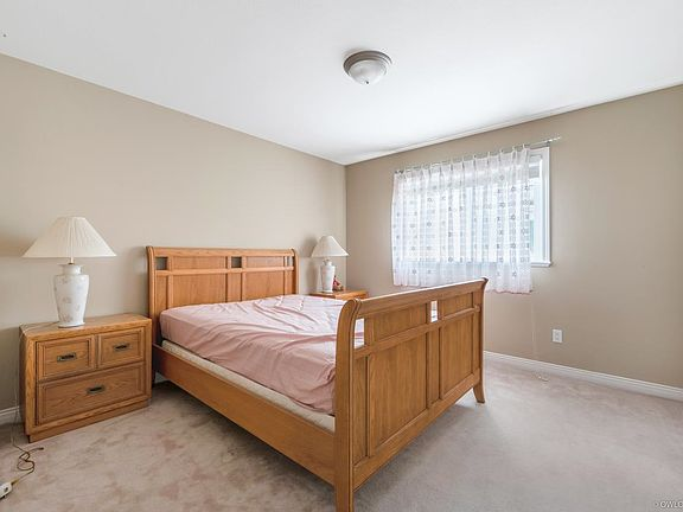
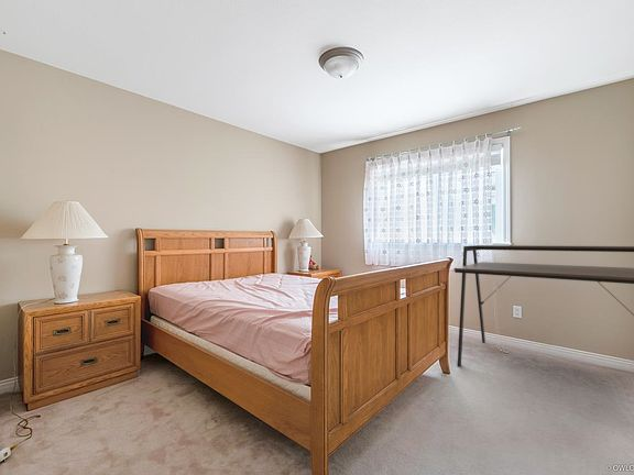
+ desk (553, 278)
